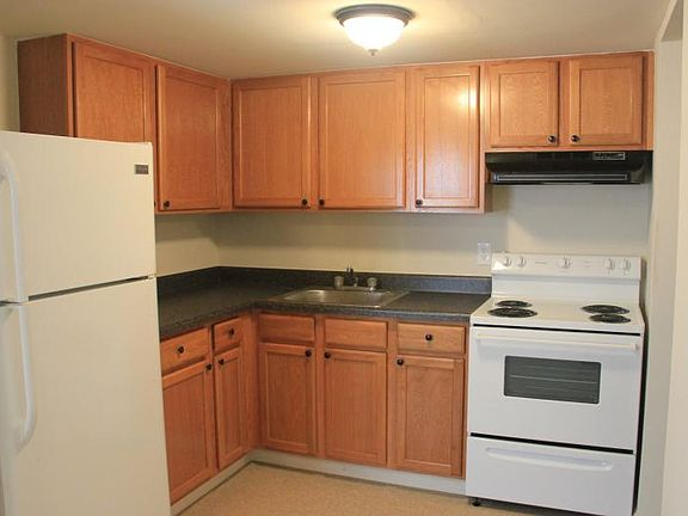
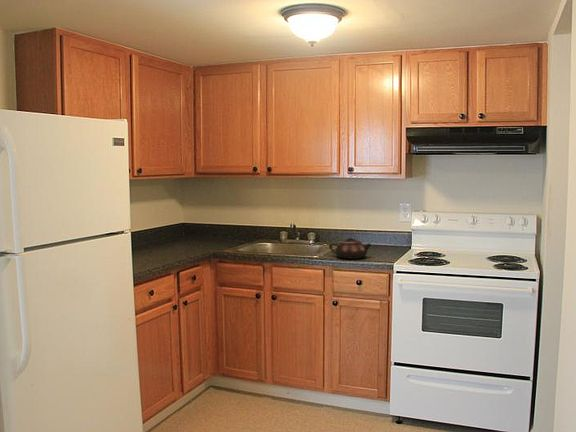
+ teapot (350, 247)
